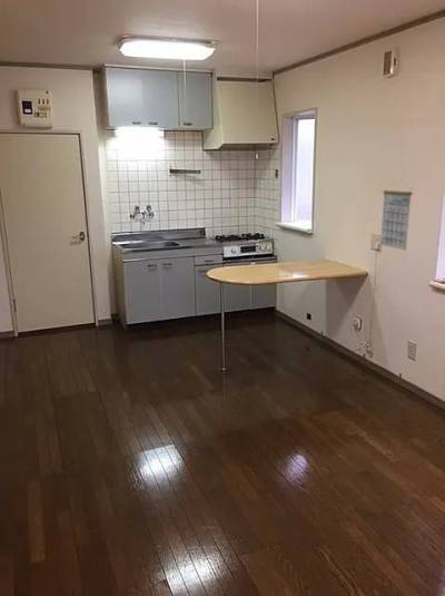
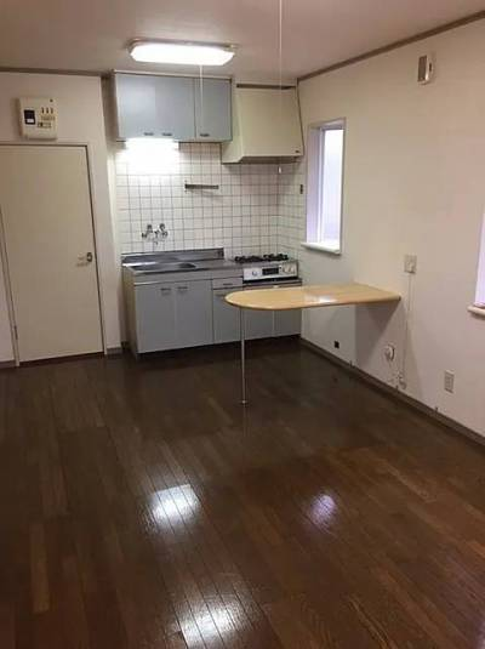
- calendar (395, 213)
